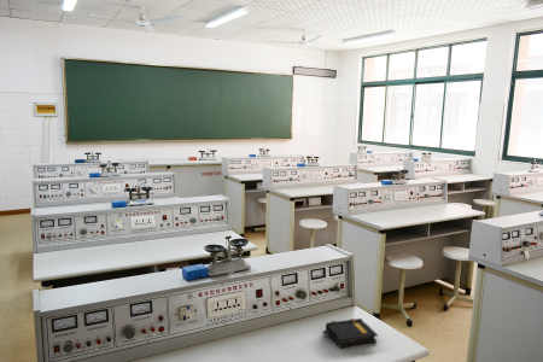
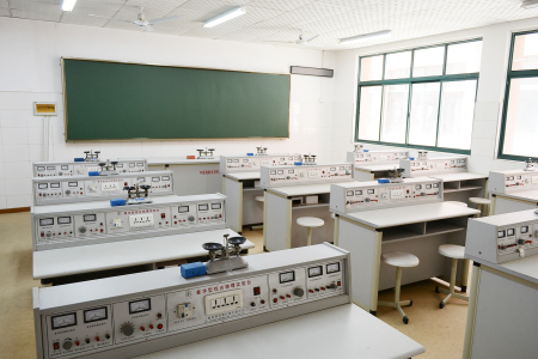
- book (346, 331)
